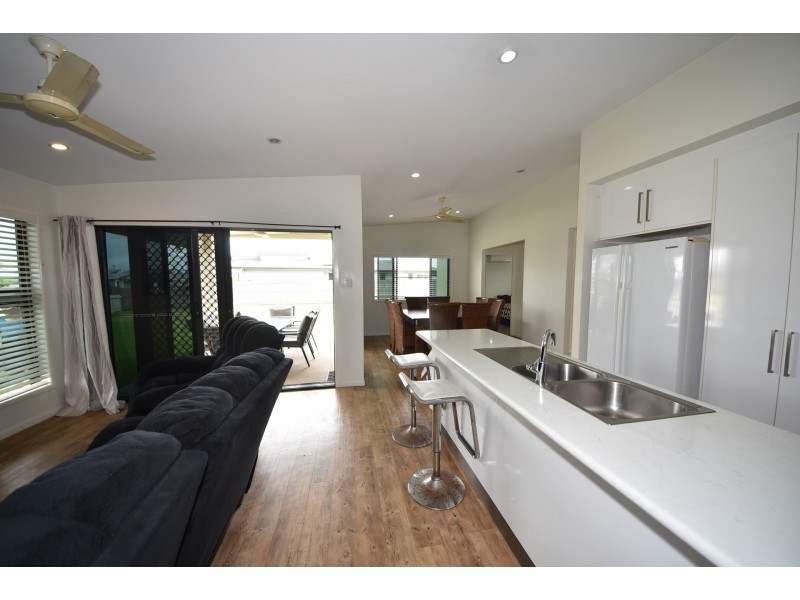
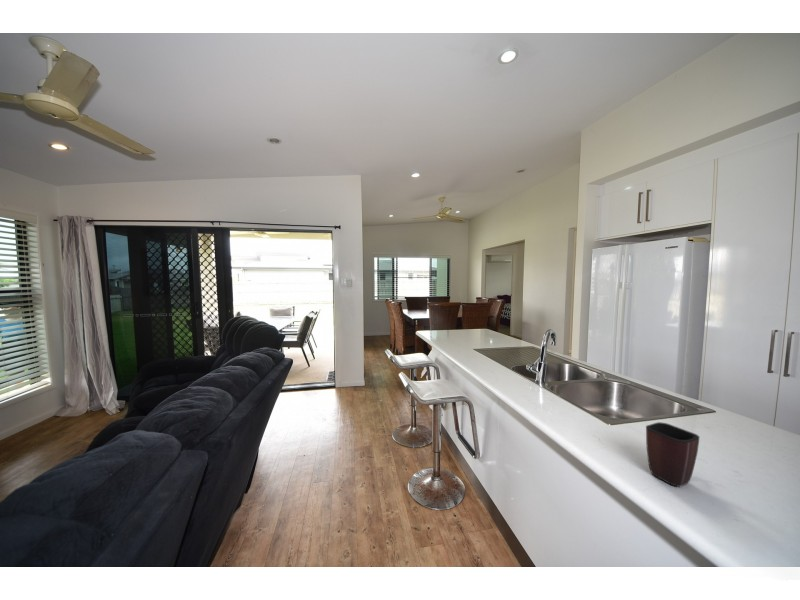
+ mug (670, 452)
